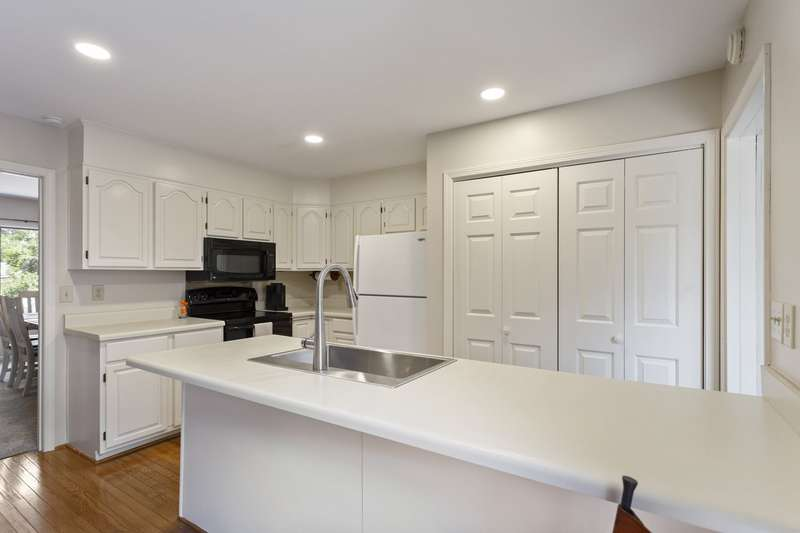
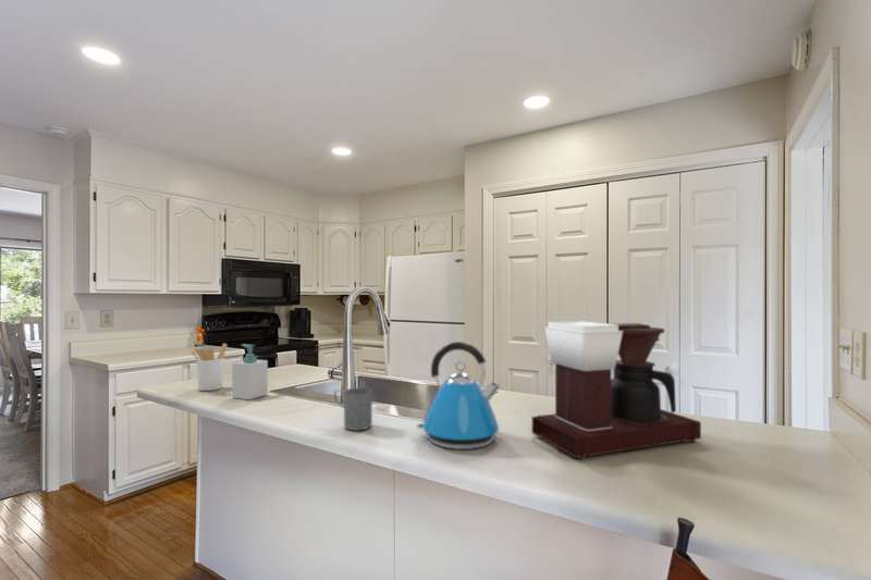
+ soap bottle (249, 370)
+ kettle (457, 390)
+ mug (352, 407)
+ utensil holder (208, 367)
+ coffee maker (614, 380)
